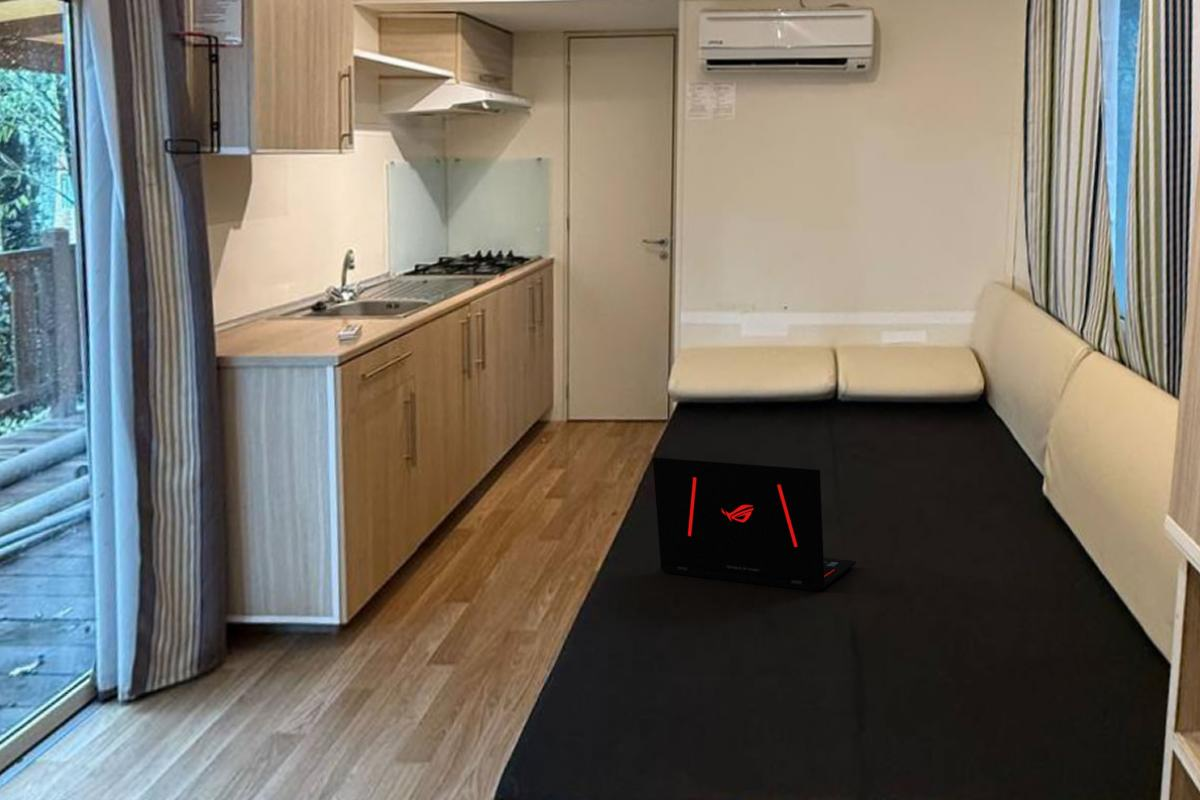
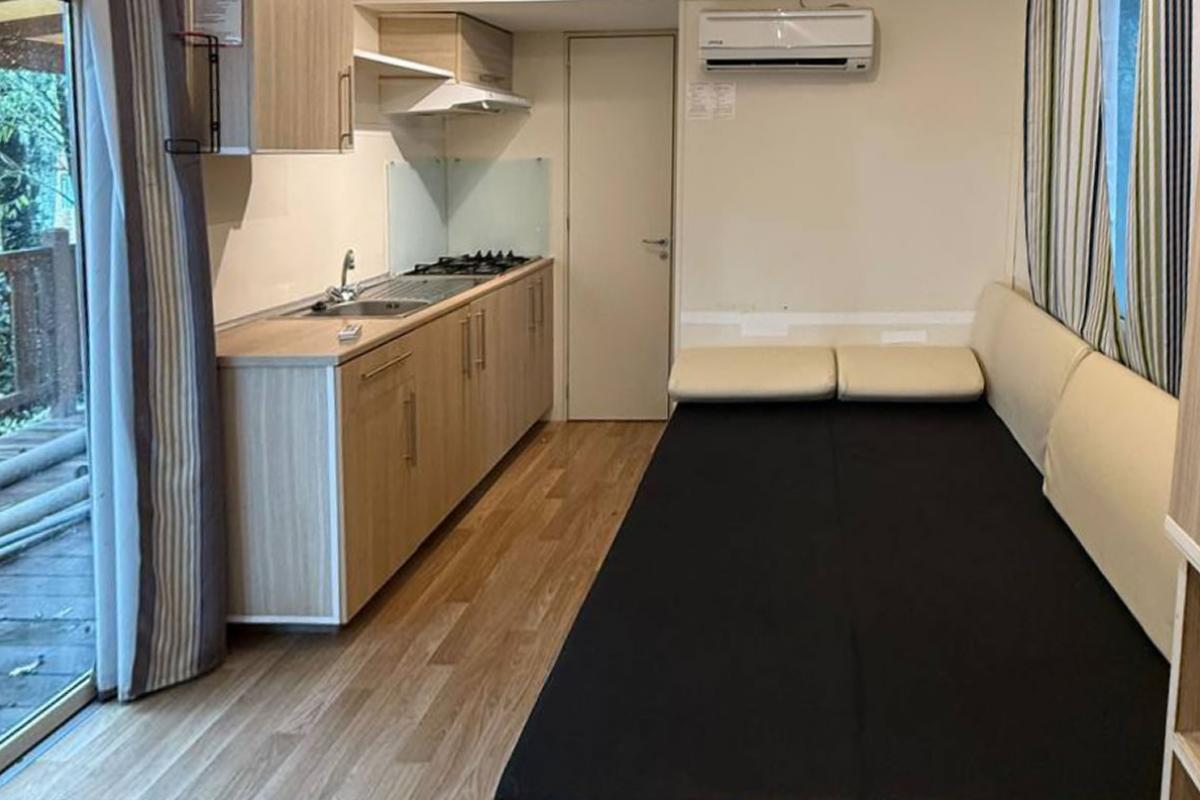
- laptop (755, 513)
